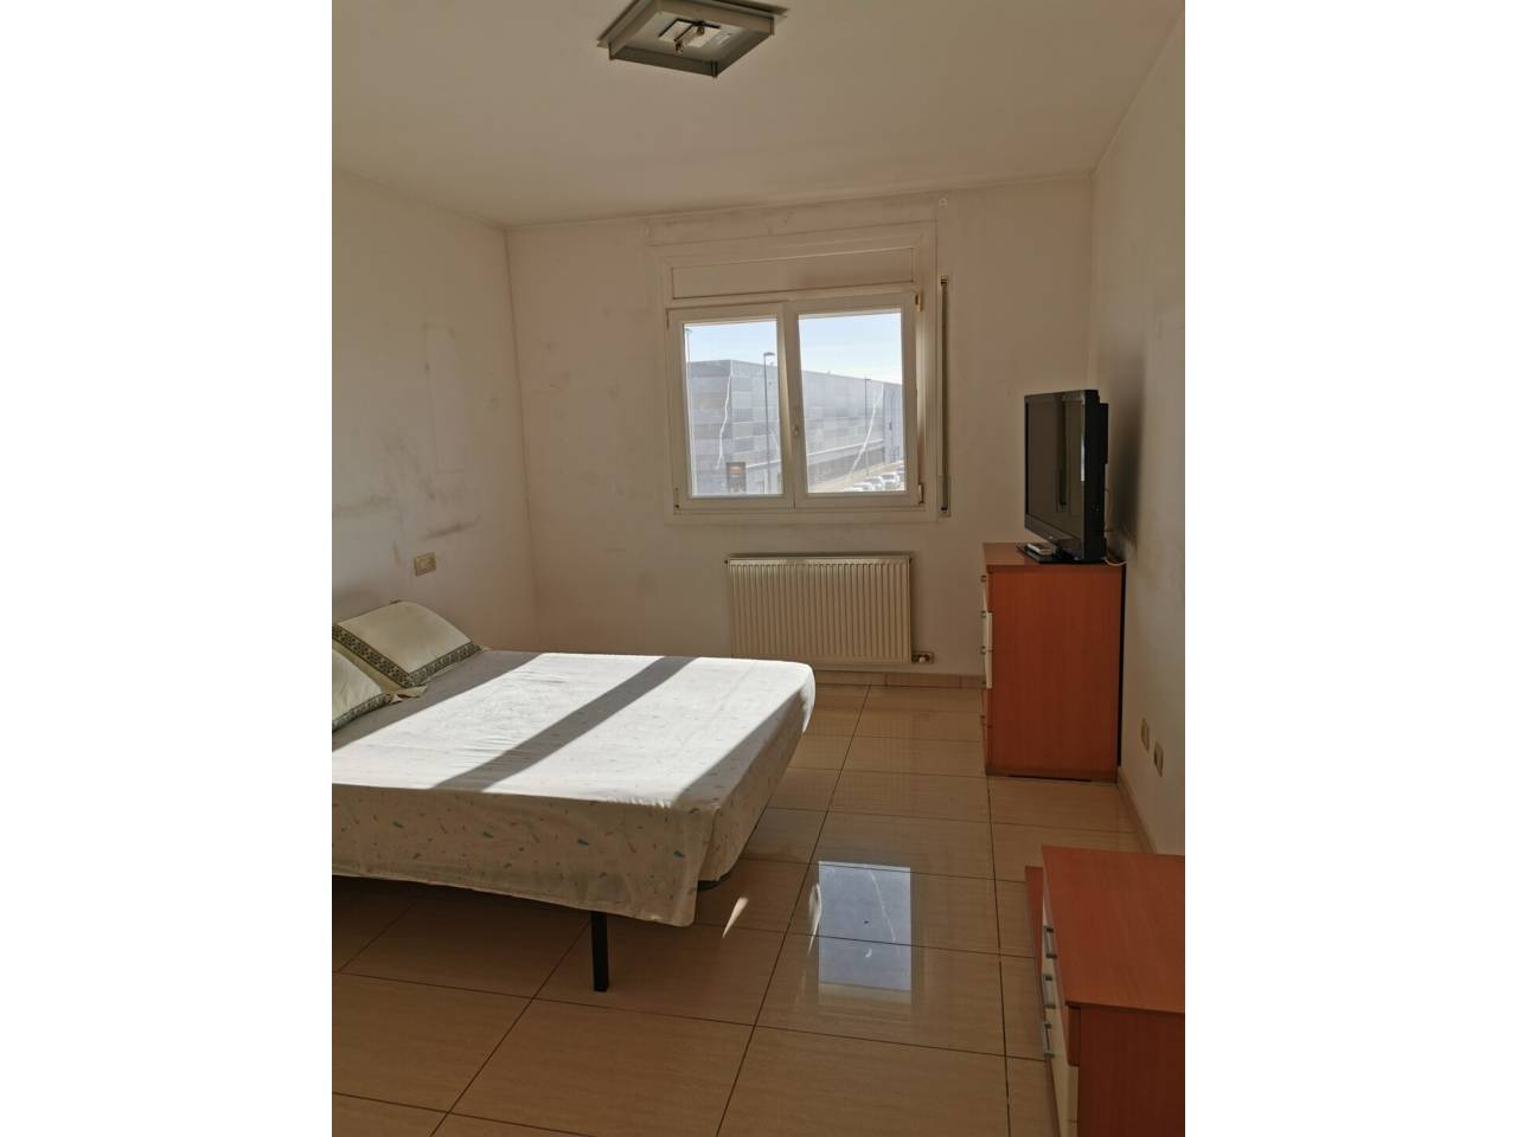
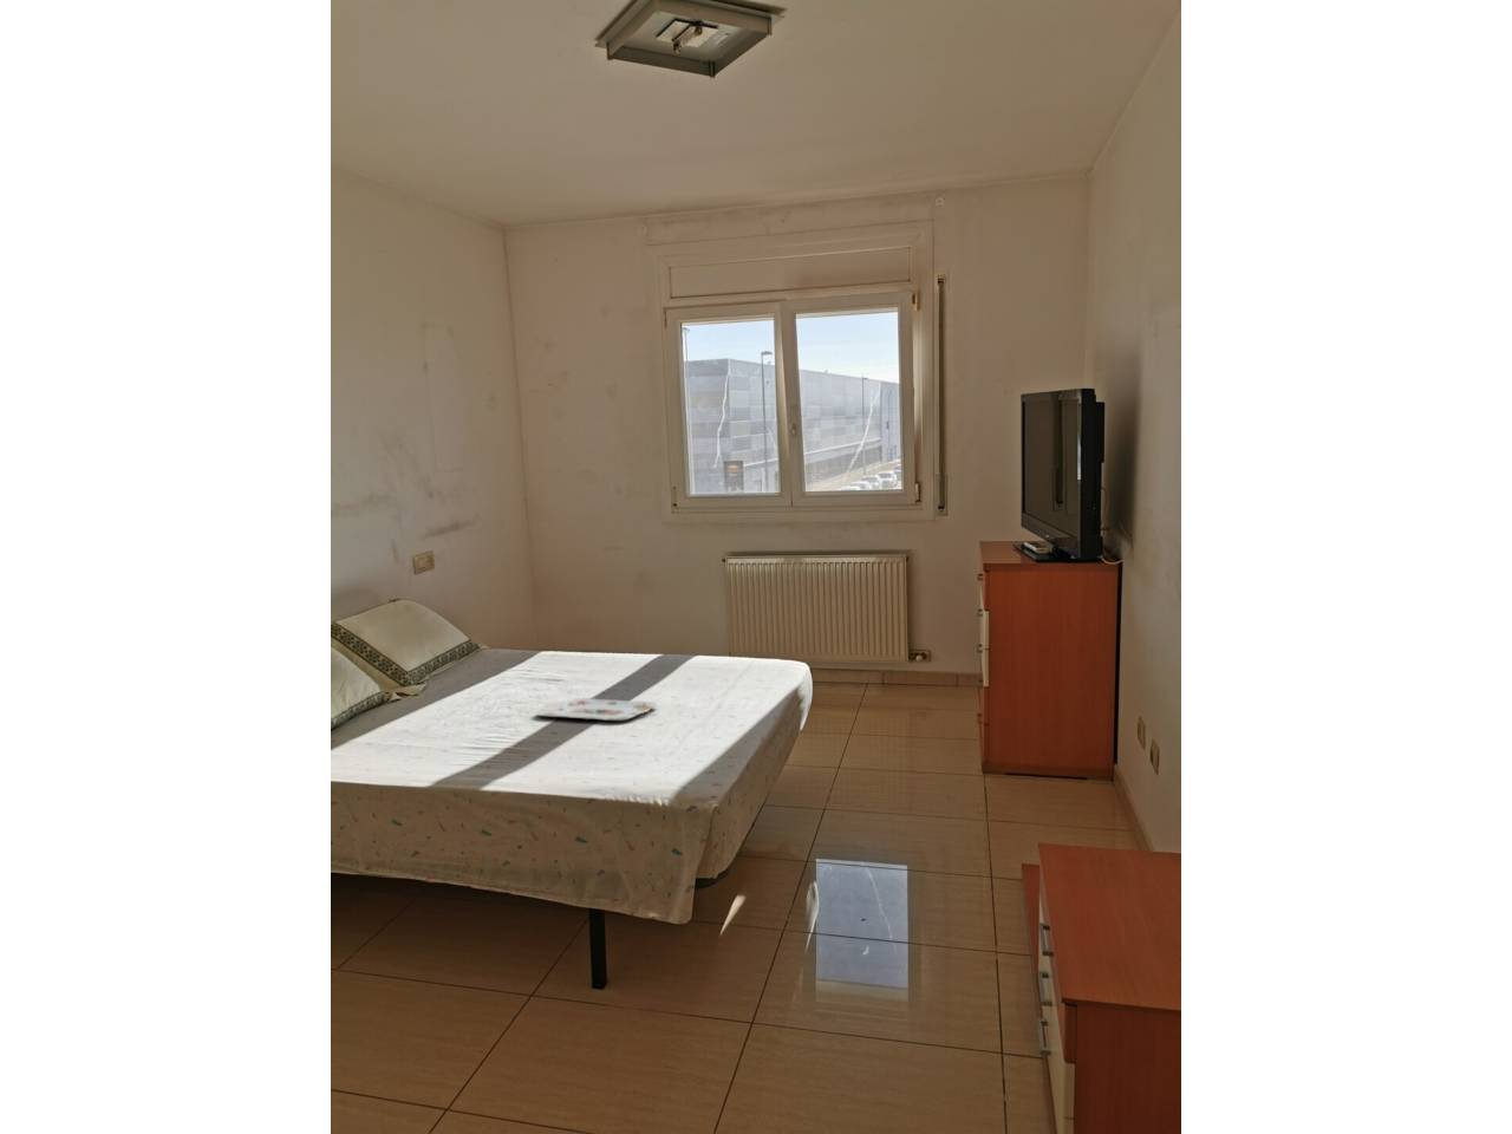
+ serving tray (596, 710)
